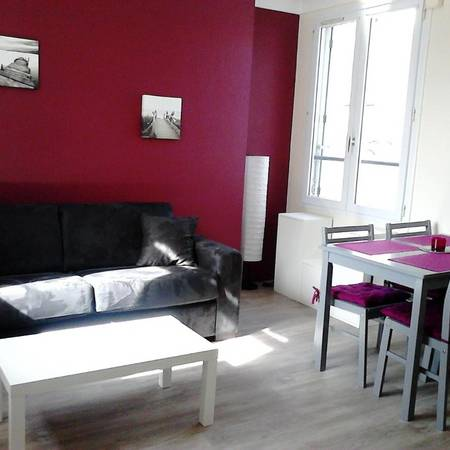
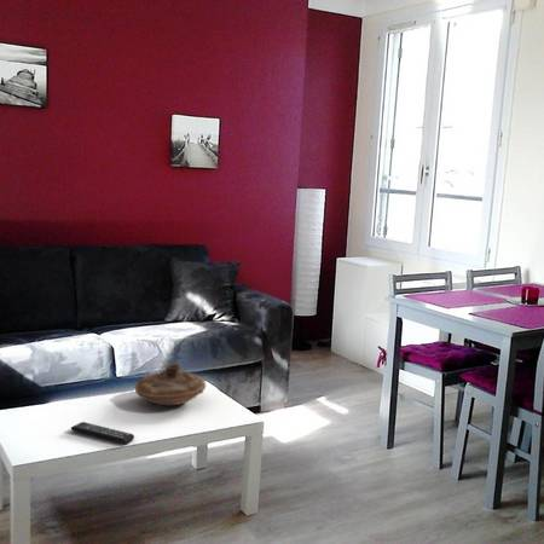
+ decorative bowl (170, 382)
+ remote control (102, 433)
